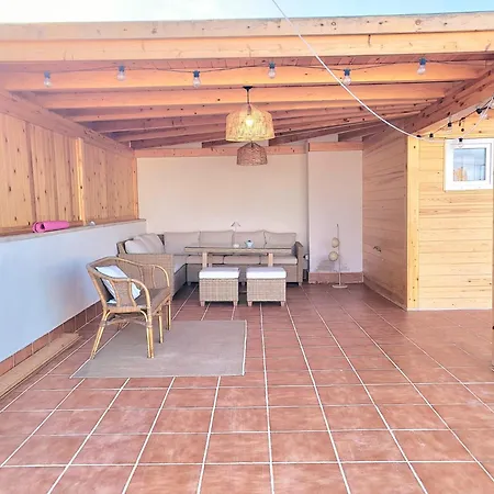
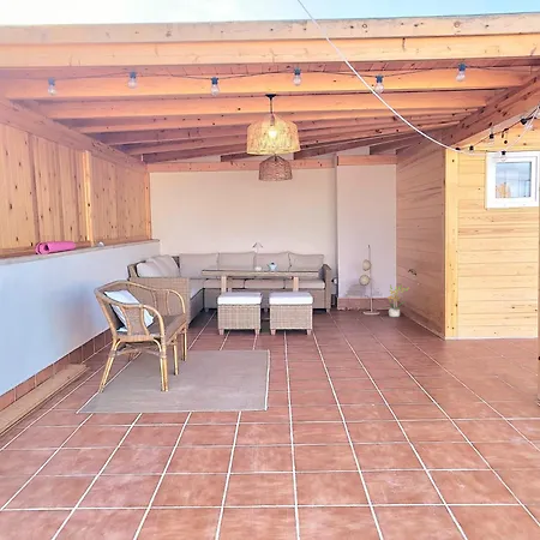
+ potted plant (395, 300)
